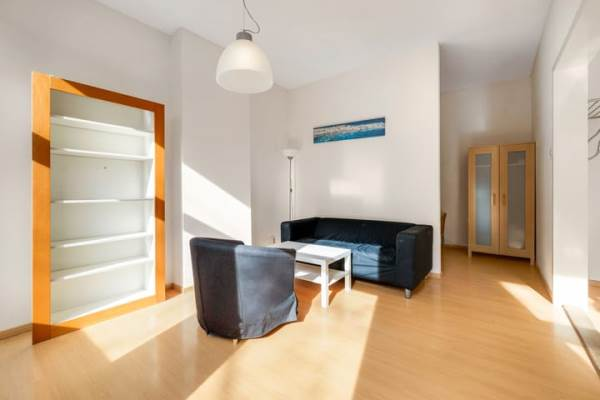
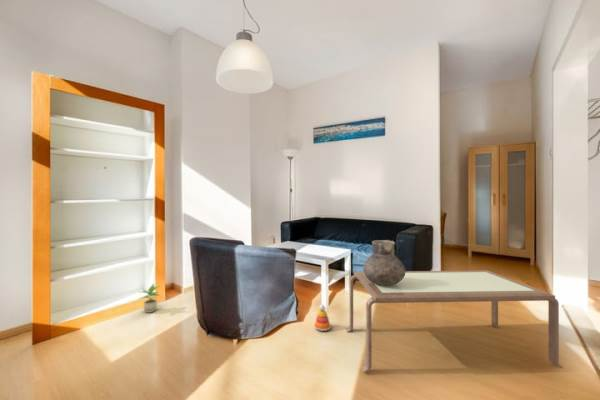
+ stacking toy (322, 316)
+ potted plant (149, 298)
+ coffee table (440, 301)
+ vase (383, 262)
